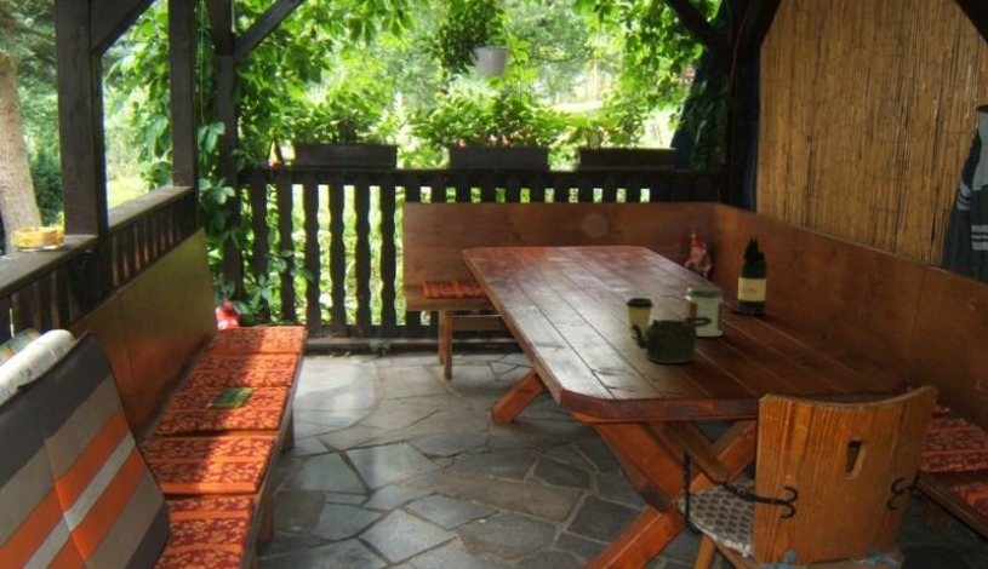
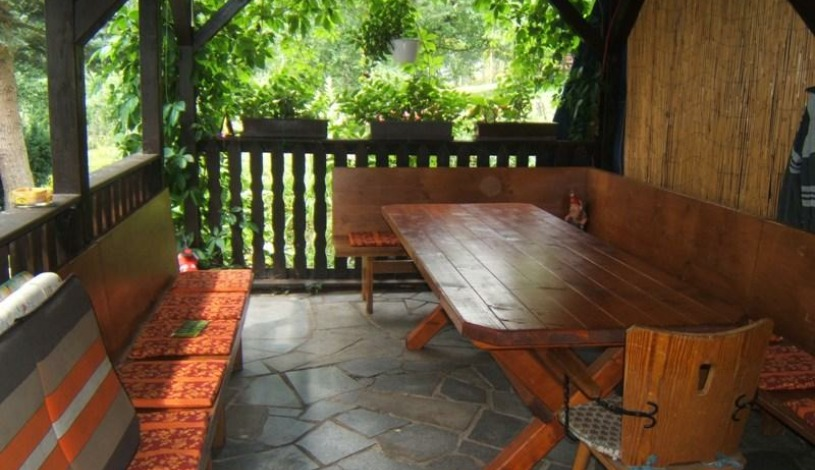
- coffee cup (639, 317)
- jar (703, 310)
- teapot (668, 338)
- bottle (749, 274)
